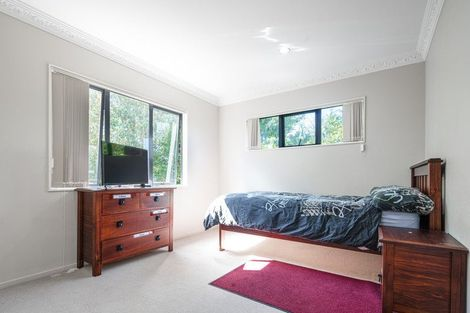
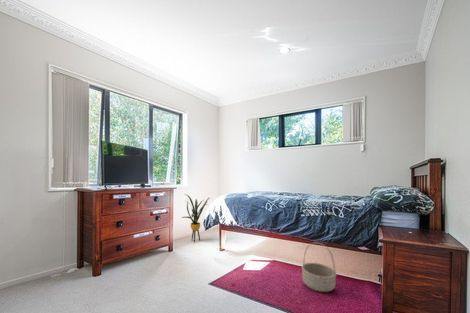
+ house plant (195, 217)
+ basket (318, 264)
